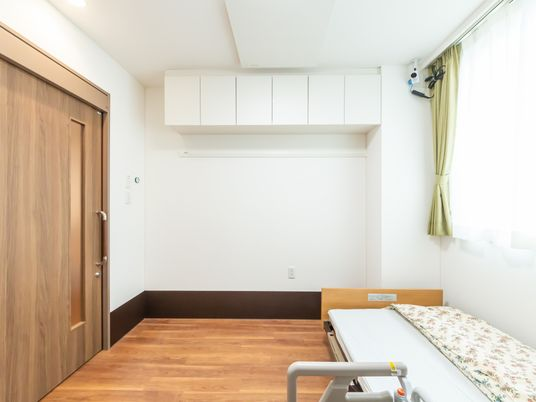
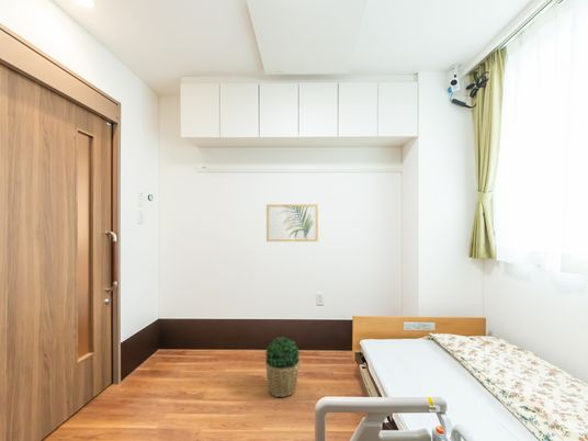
+ wall art (292, 223)
+ potted plant (282, 364)
